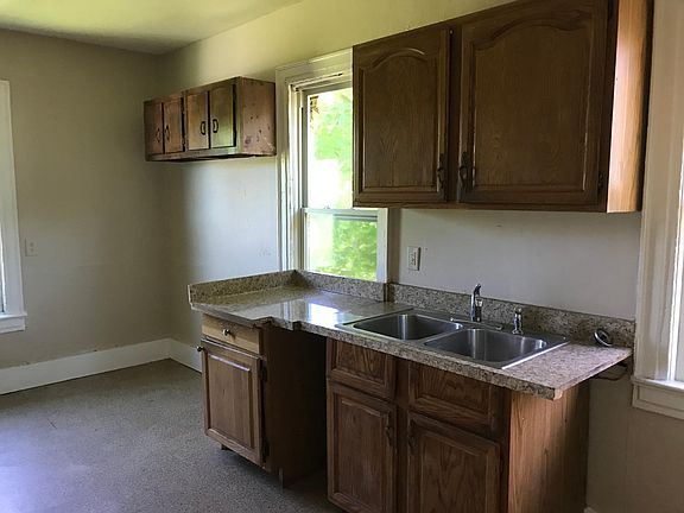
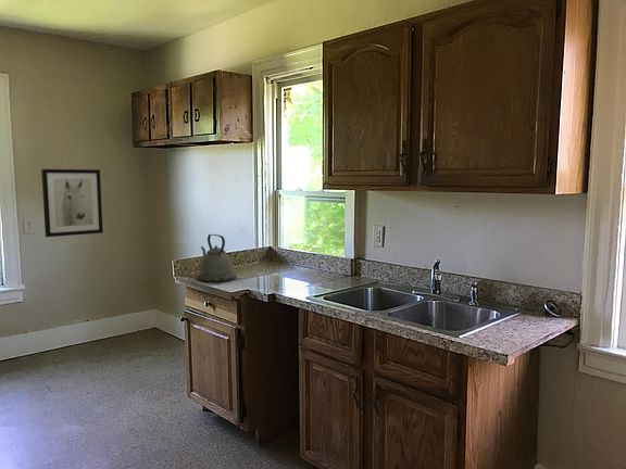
+ kettle (214, 256)
+ wall art (73, 202)
